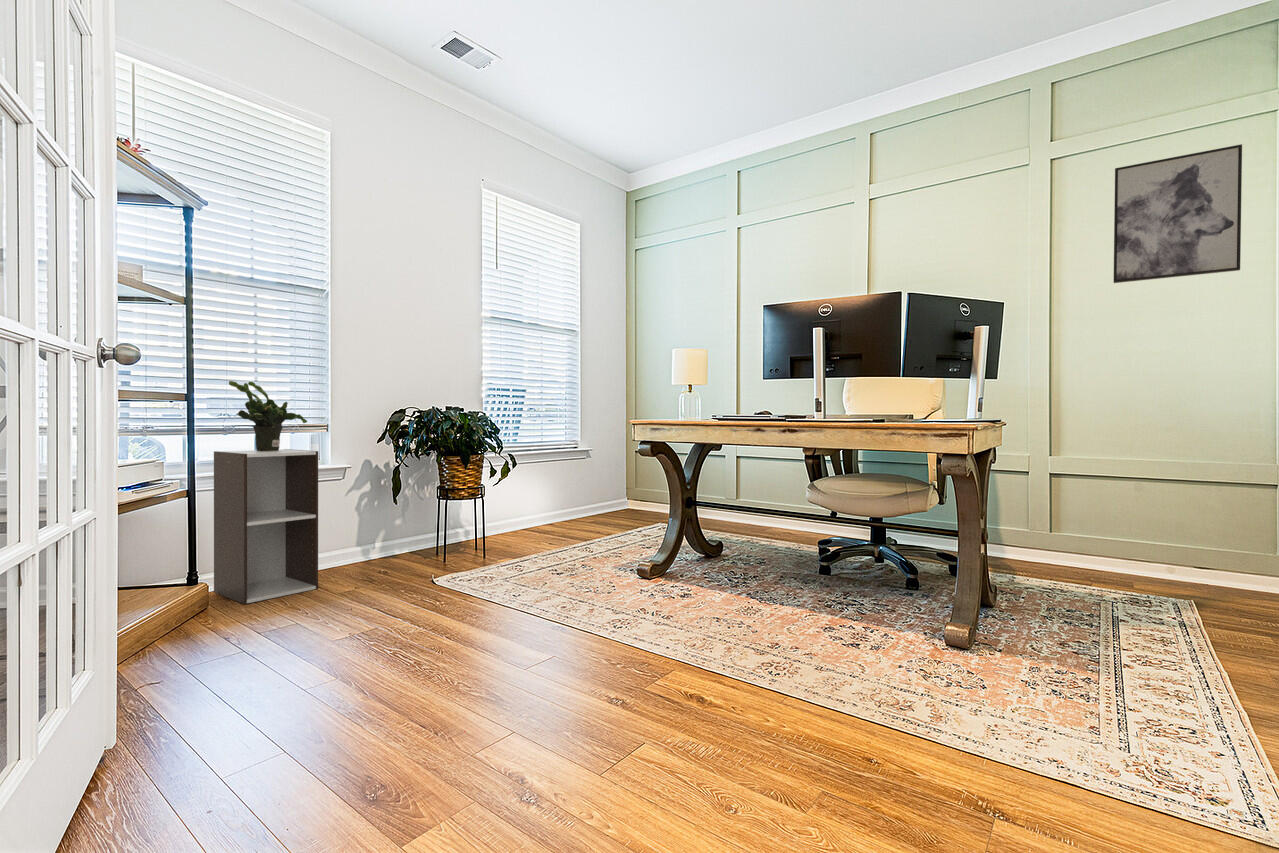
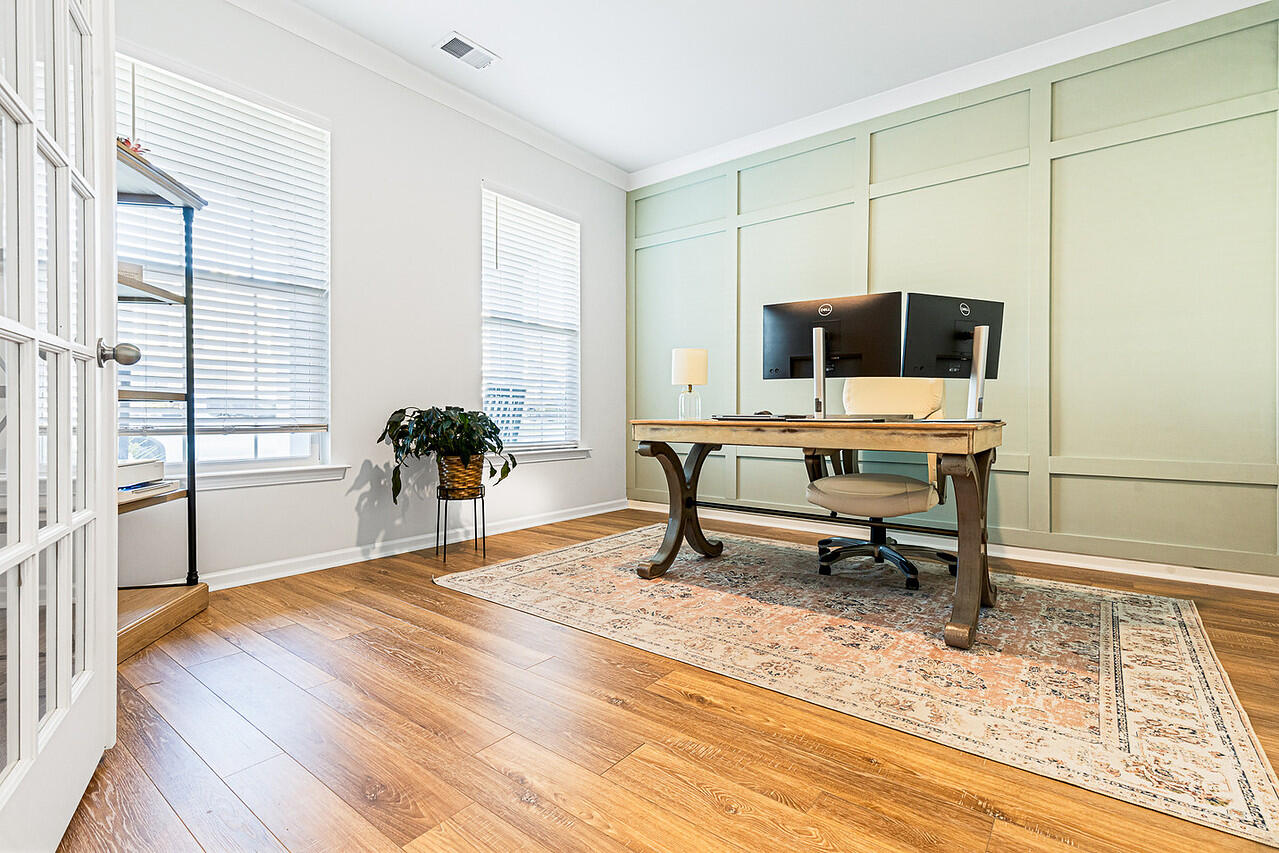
- wall art (1174, 217)
- potted plant (264, 416)
- bookcase (266, 520)
